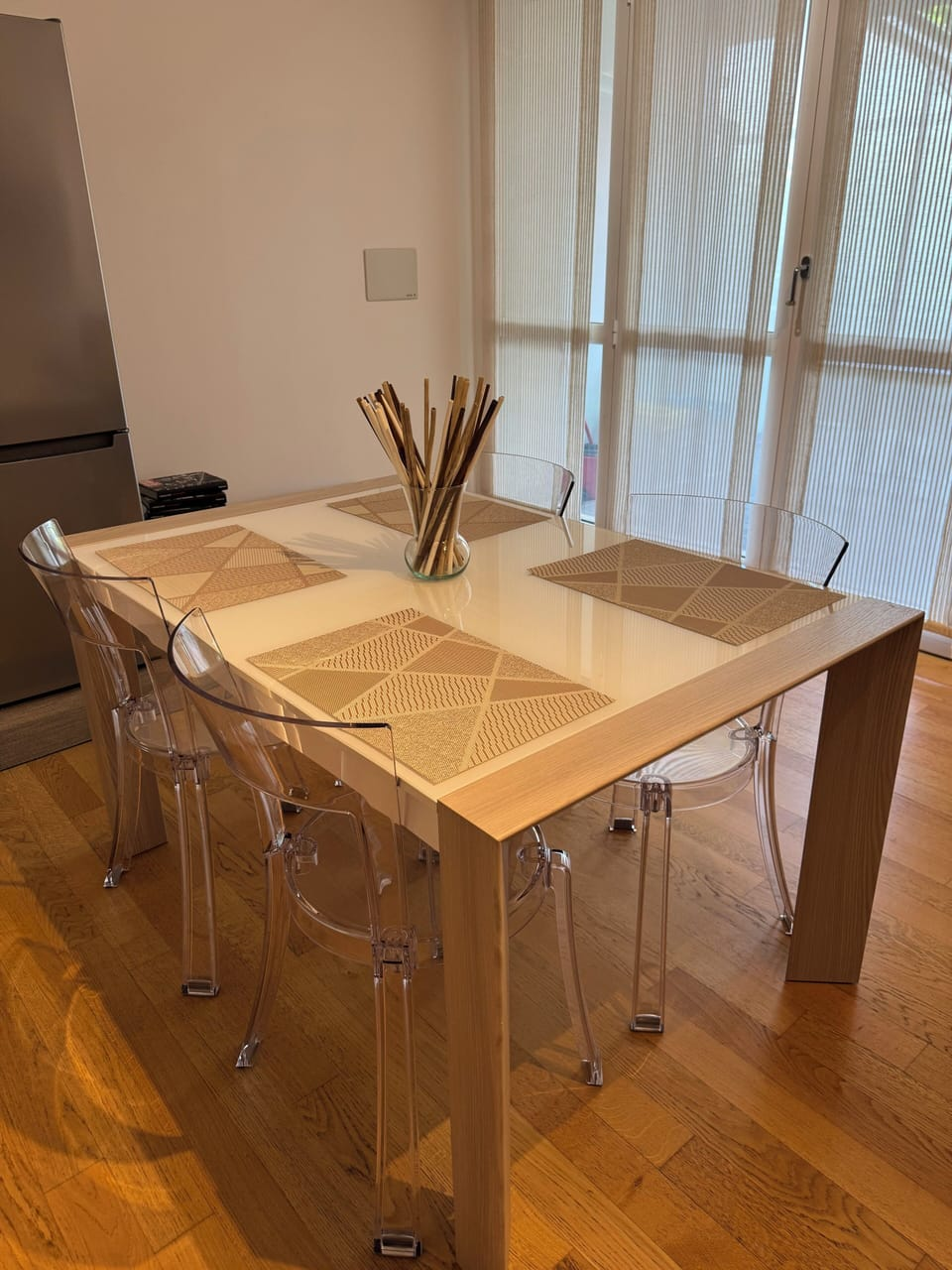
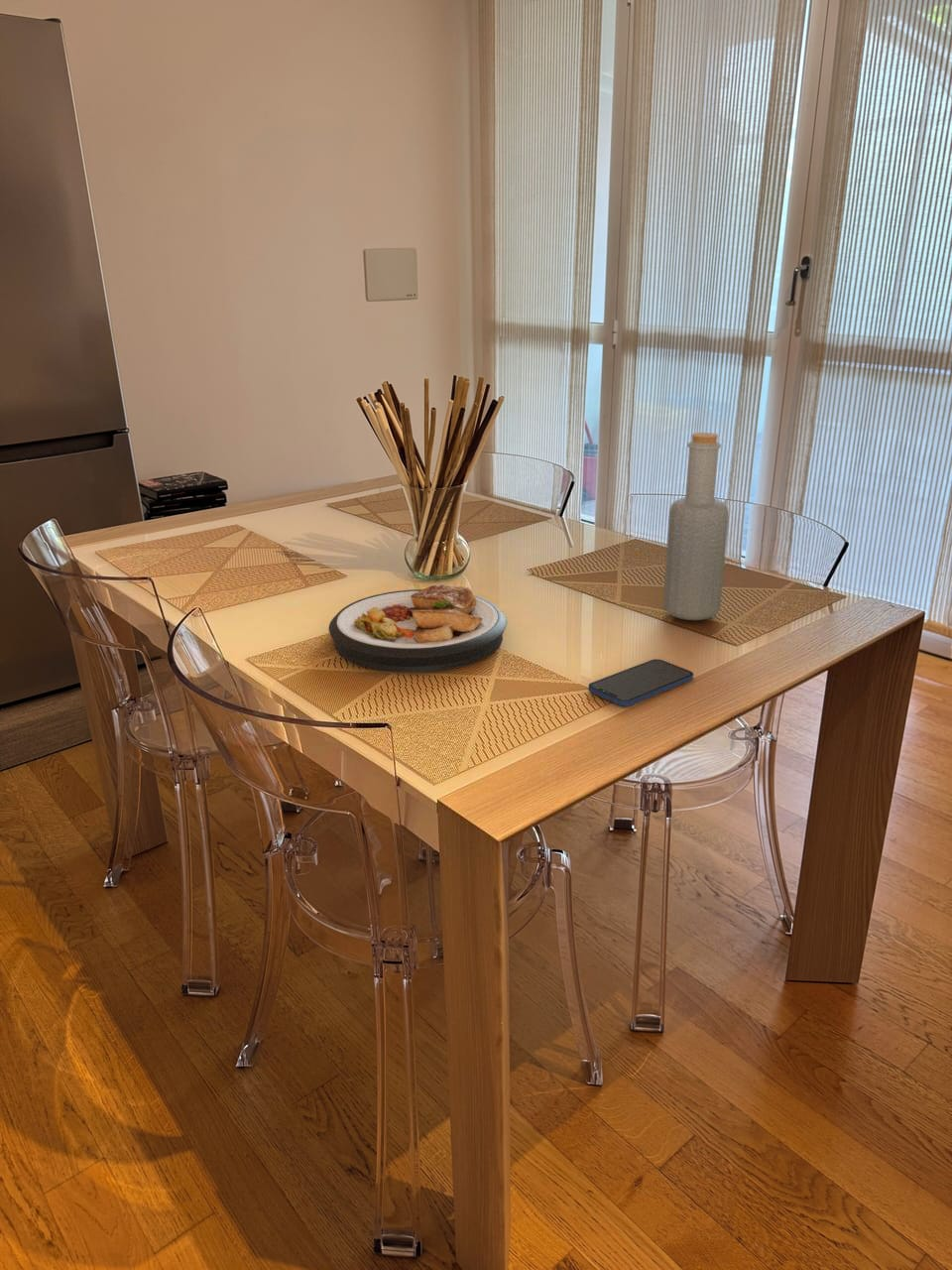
+ plate (417, 620)
+ bottle (697, 528)
+ smartphone (641, 681)
